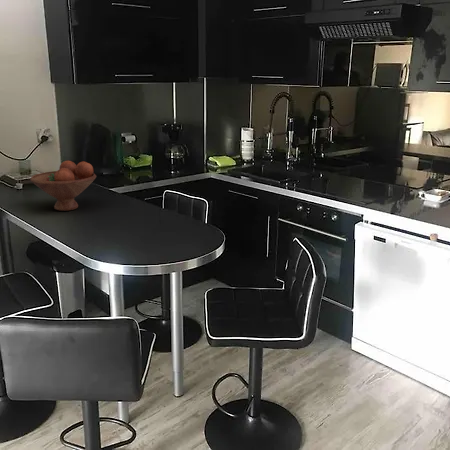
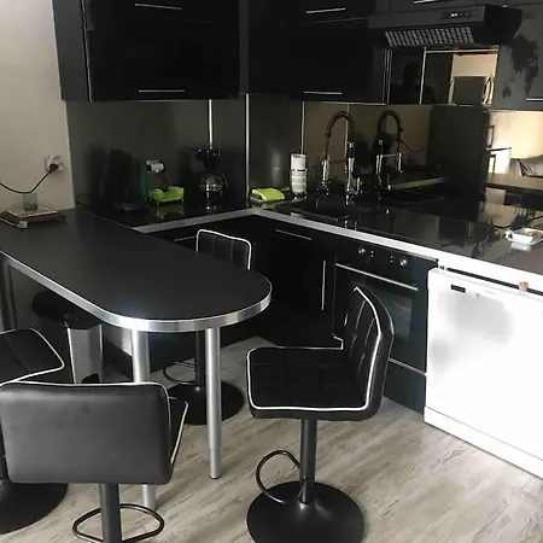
- fruit bowl (64, 186)
